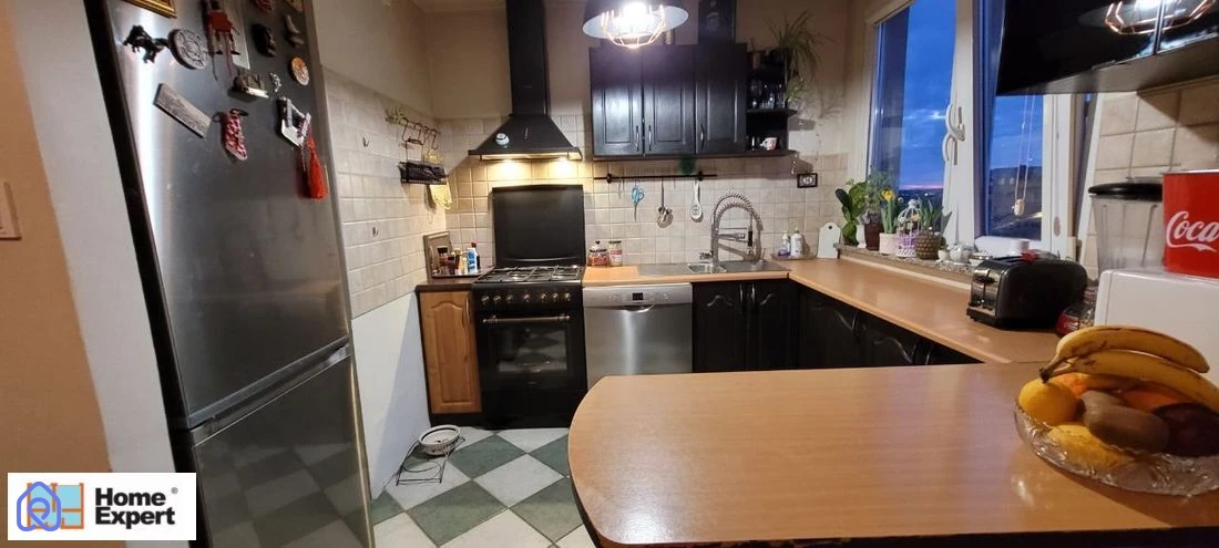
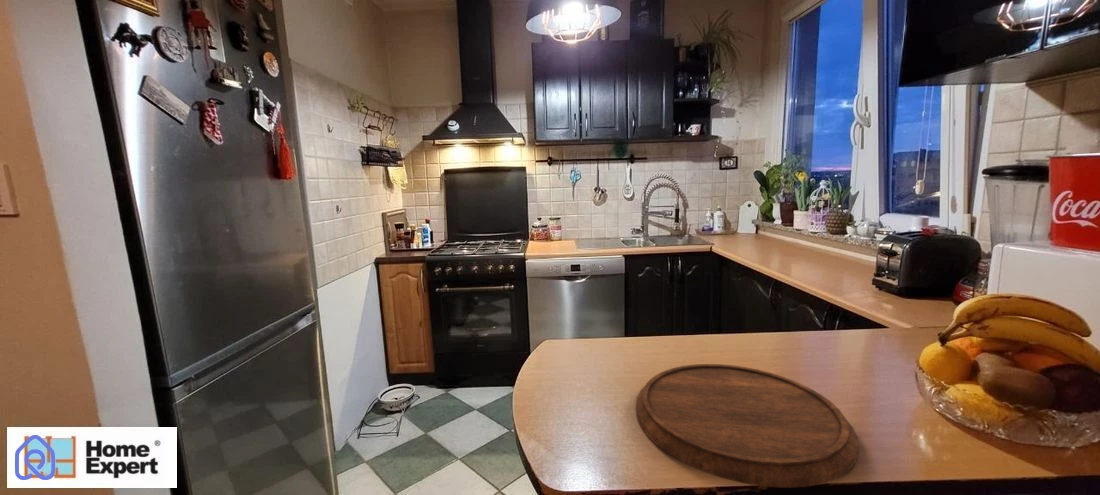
+ cutting board (735, 409)
